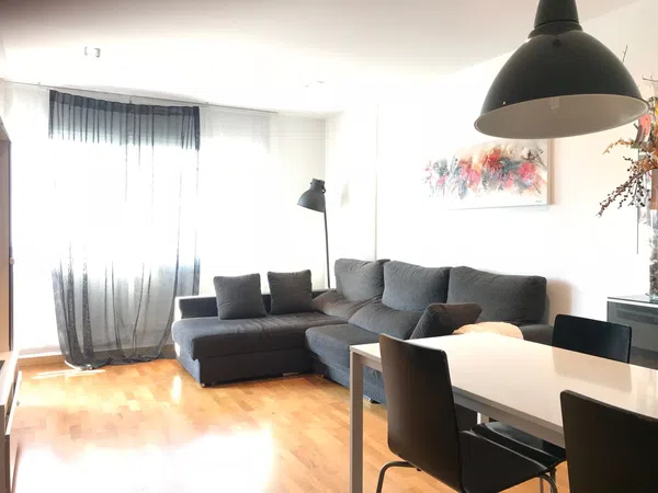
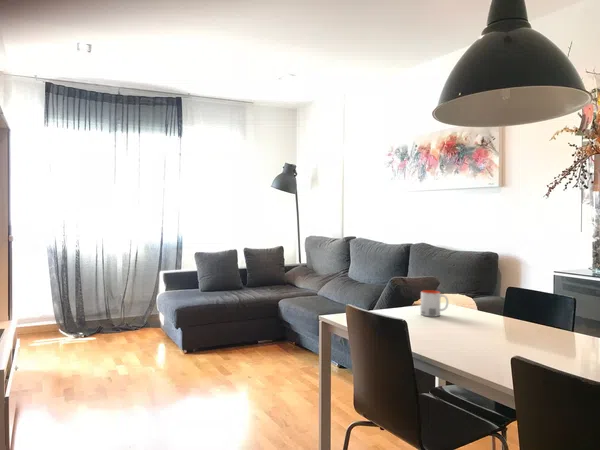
+ mug (434, 303)
